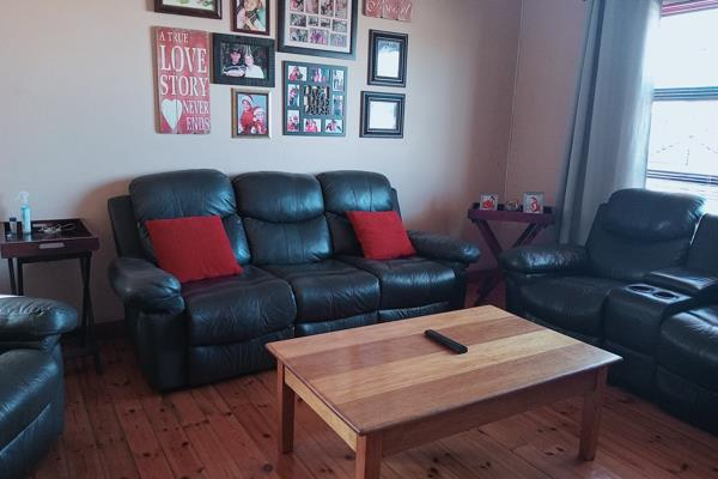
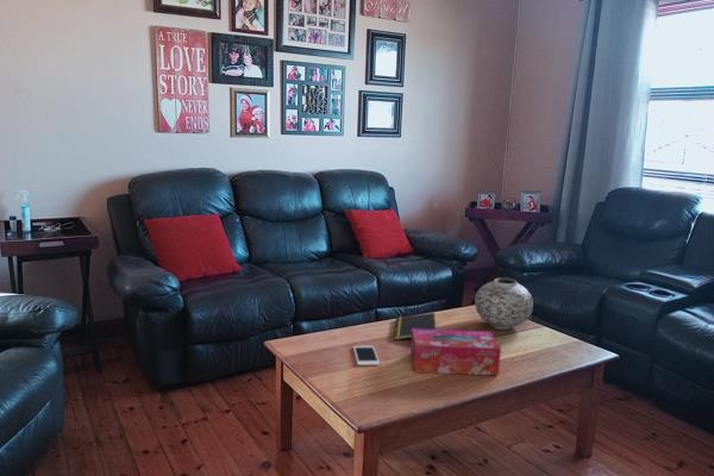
+ tissue box (453, 351)
+ notepad (414, 325)
+ cell phone (365, 355)
+ vase (503, 302)
